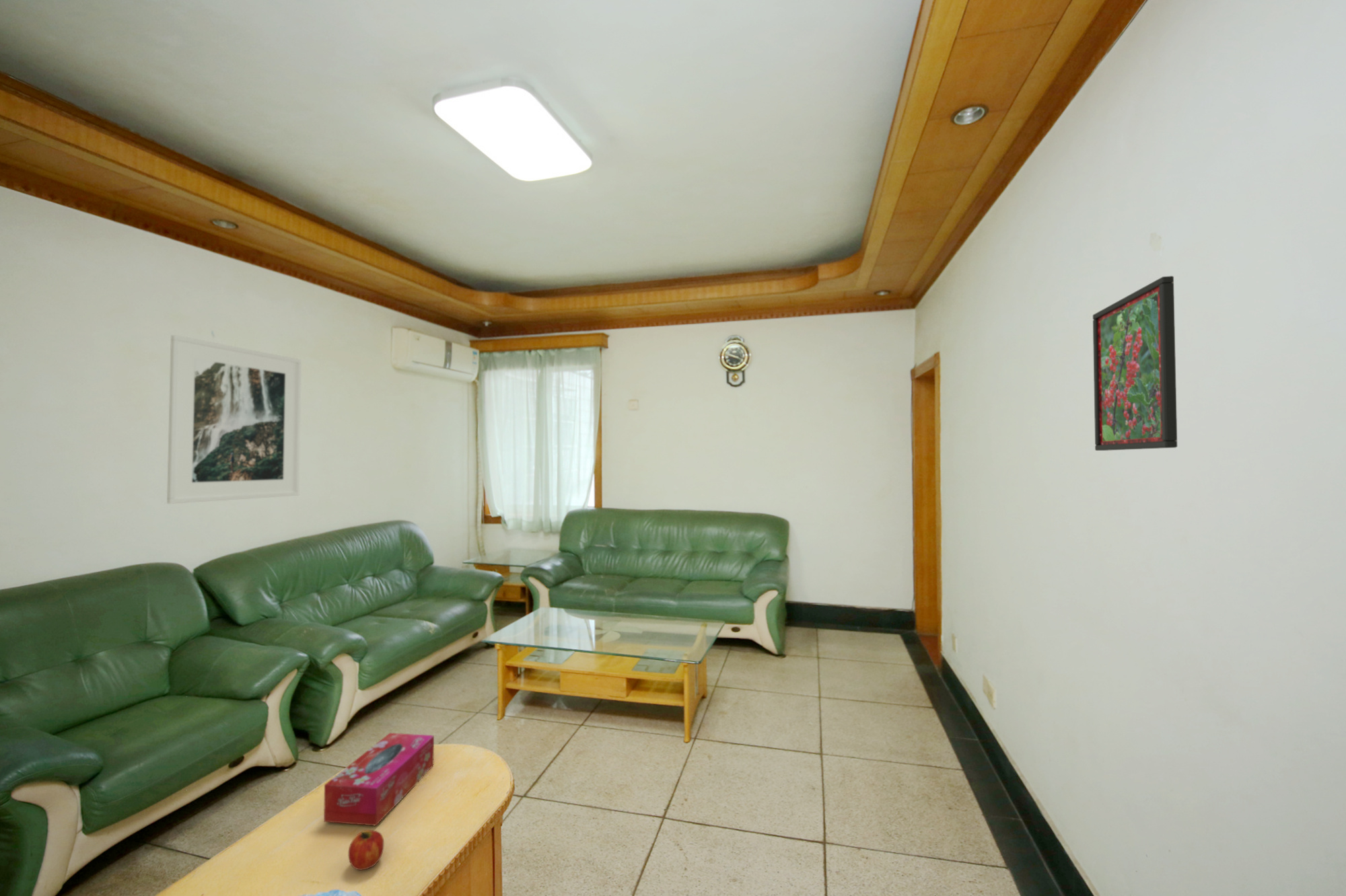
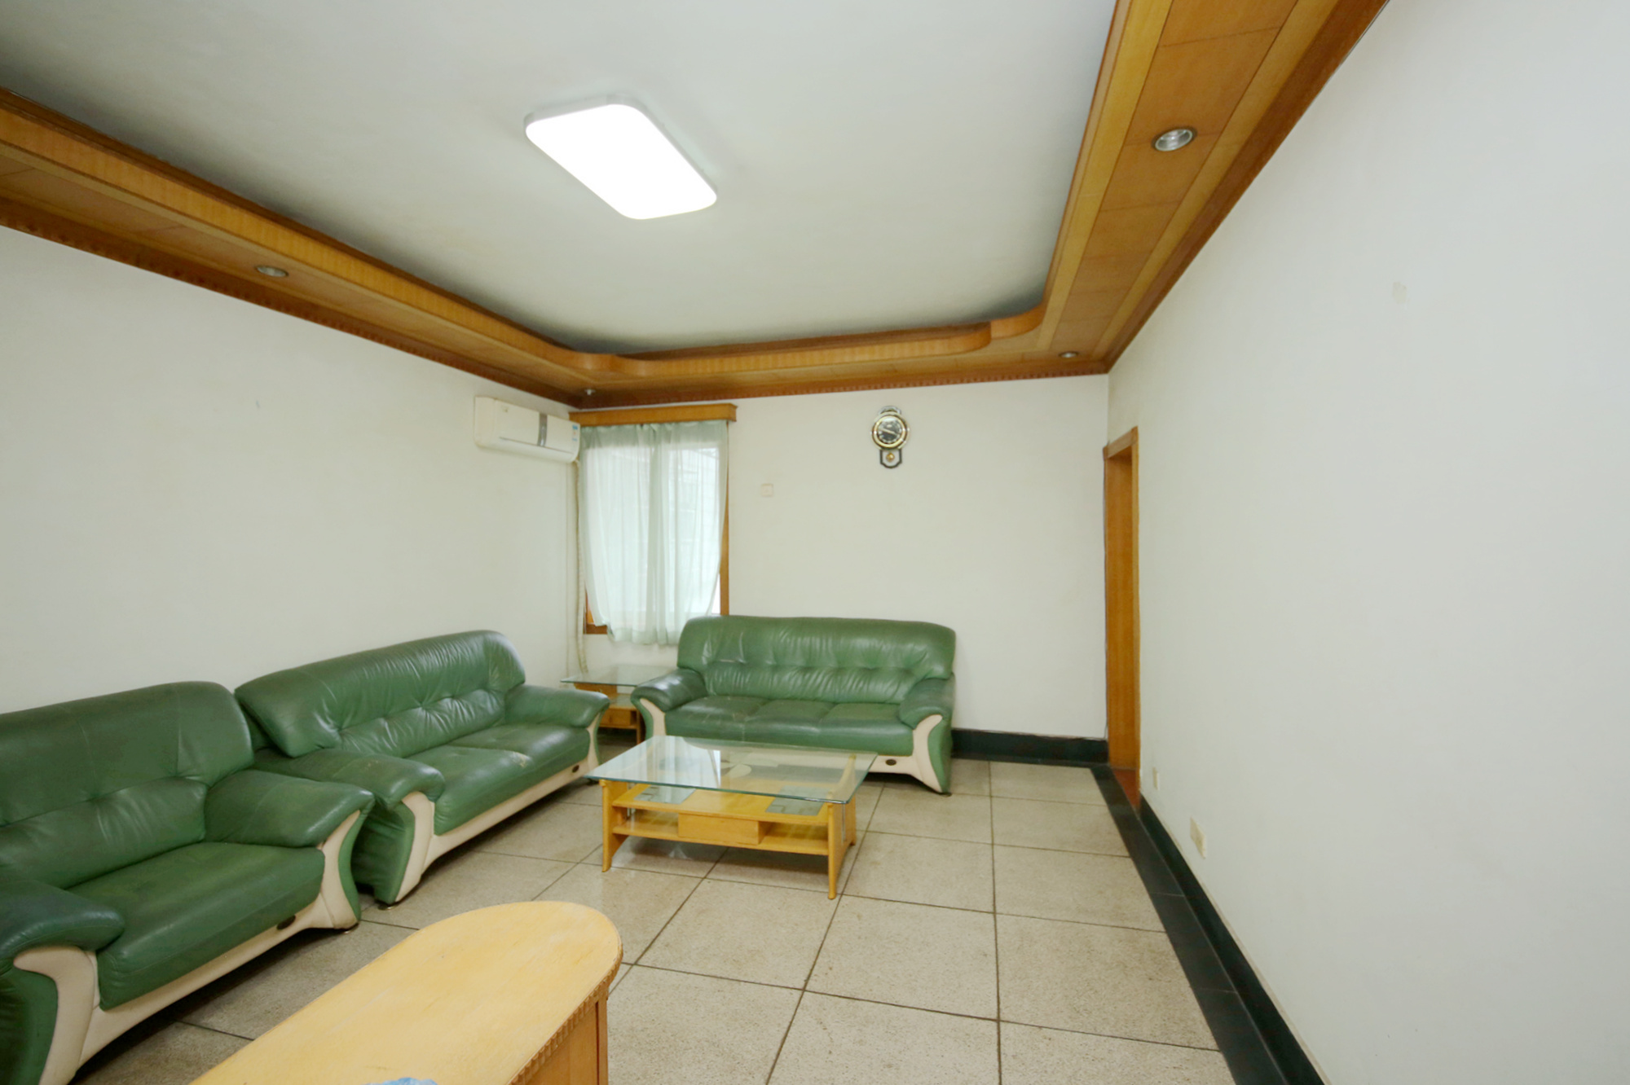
- tissue box (383, 775)
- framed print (1129, 373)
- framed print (242, 423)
- fruit (366, 848)
